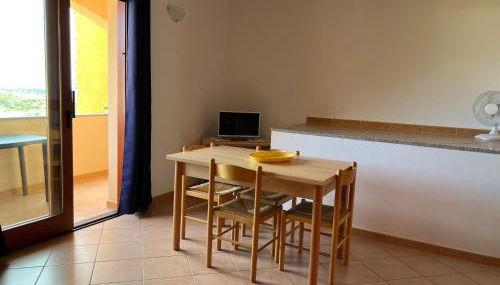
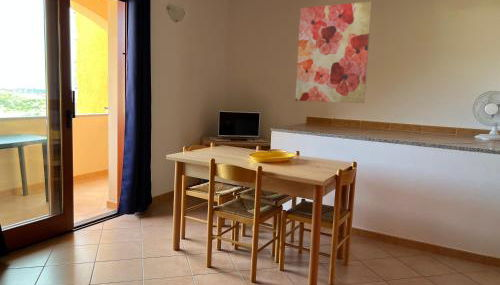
+ wall art (331, 54)
